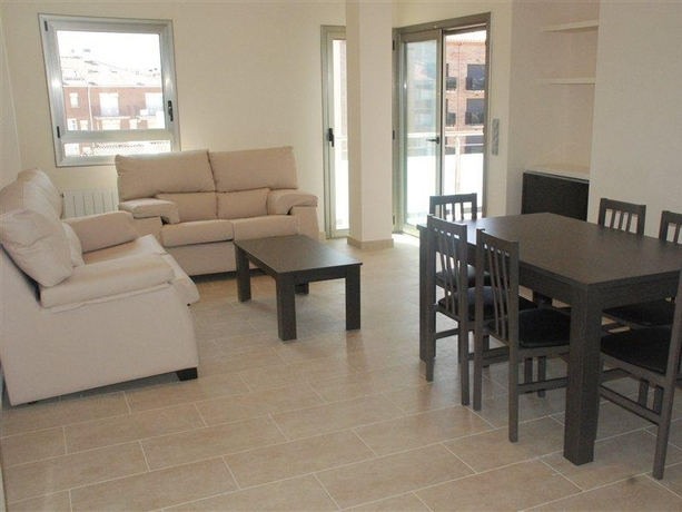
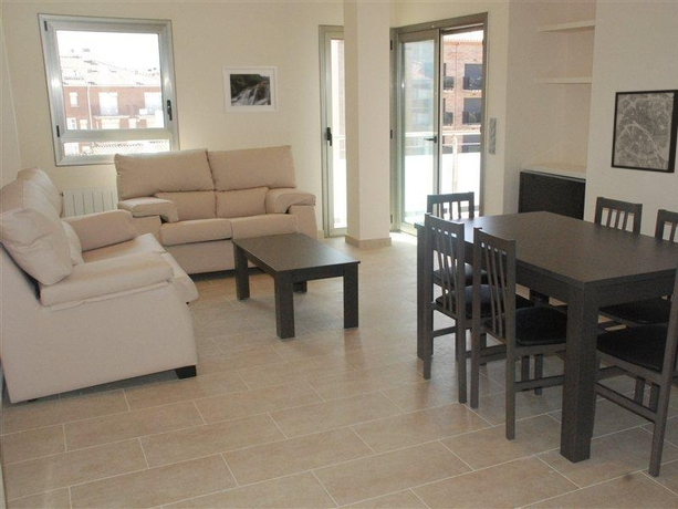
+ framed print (250, 90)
+ wall art (644, 131)
